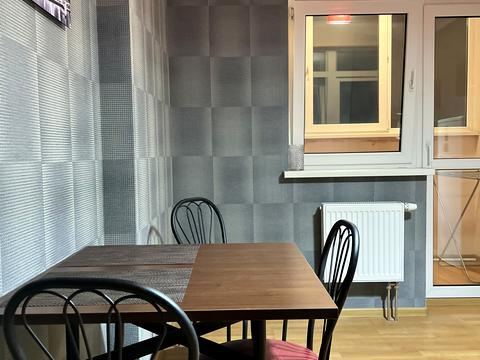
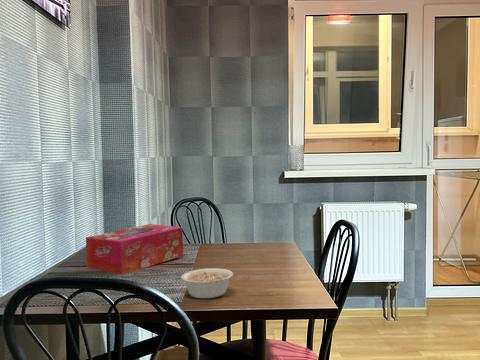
+ tissue box (137, 247)
+ legume (209, 281)
